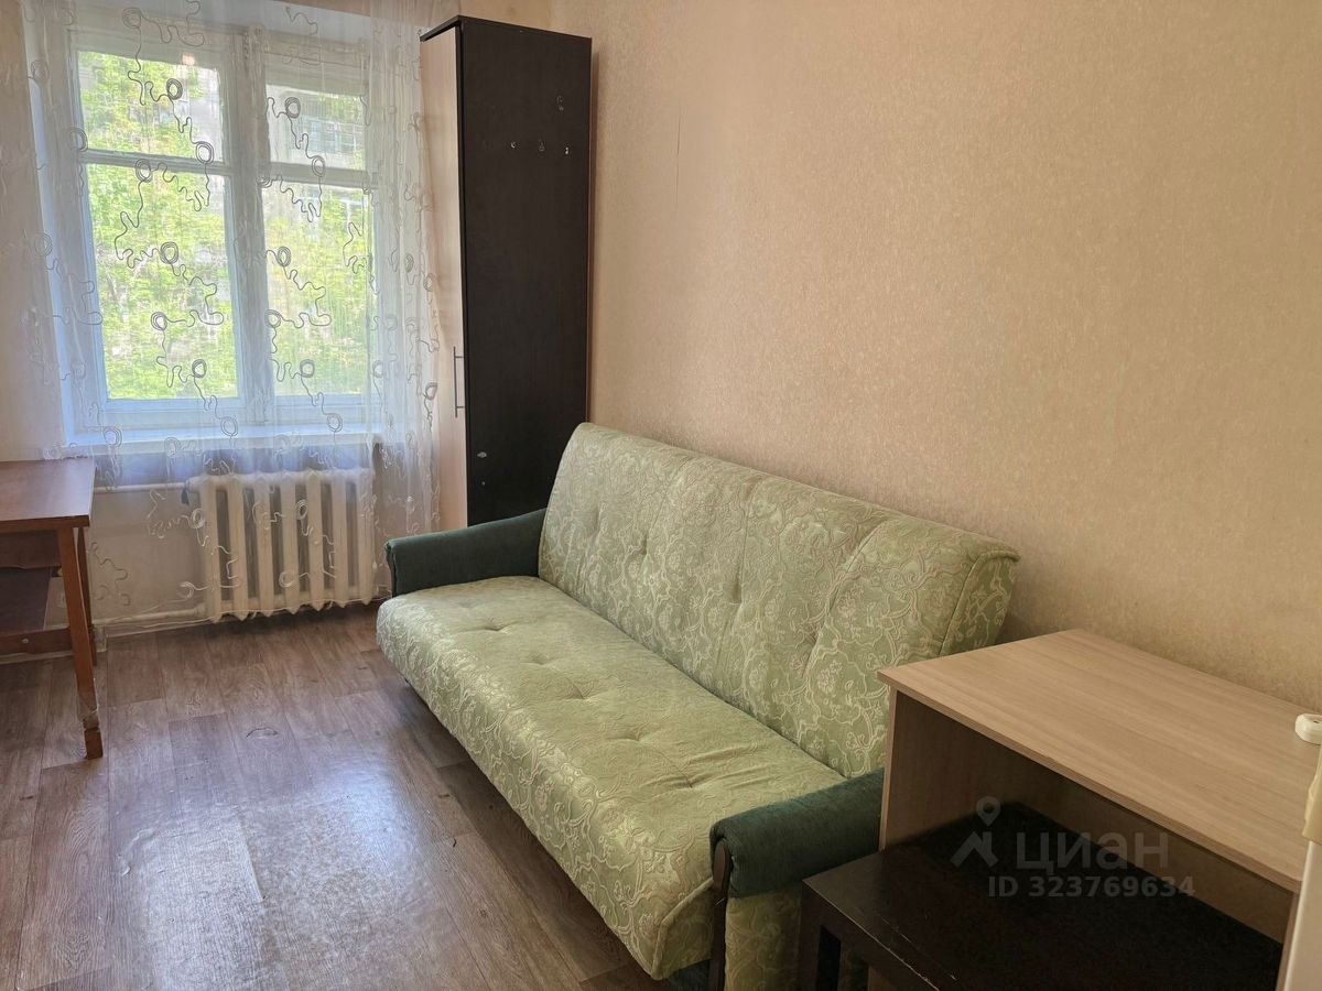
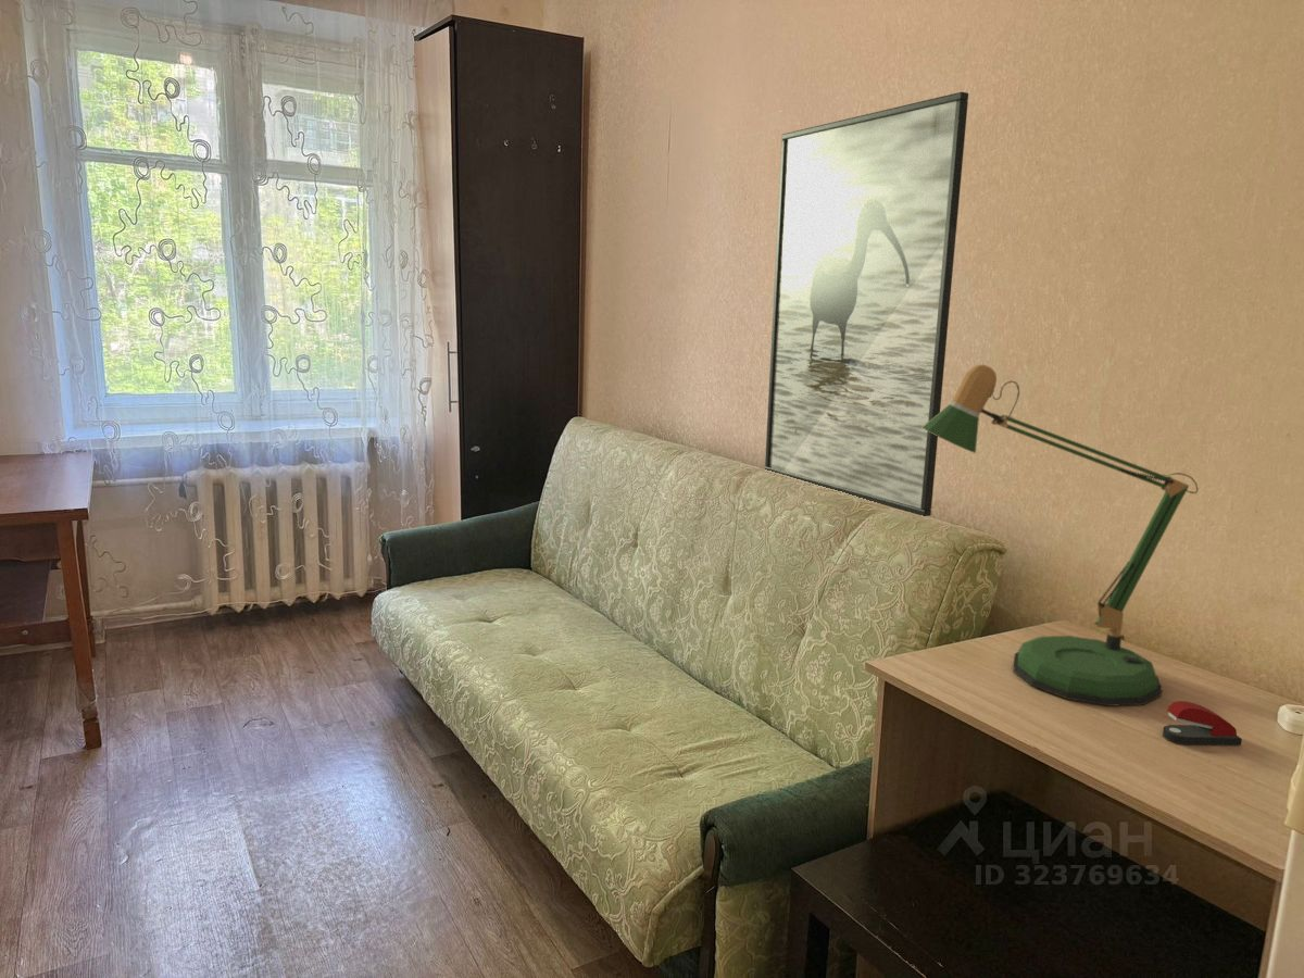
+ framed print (851, 311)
+ desk lamp (1087, 459)
+ stapler (1201, 722)
